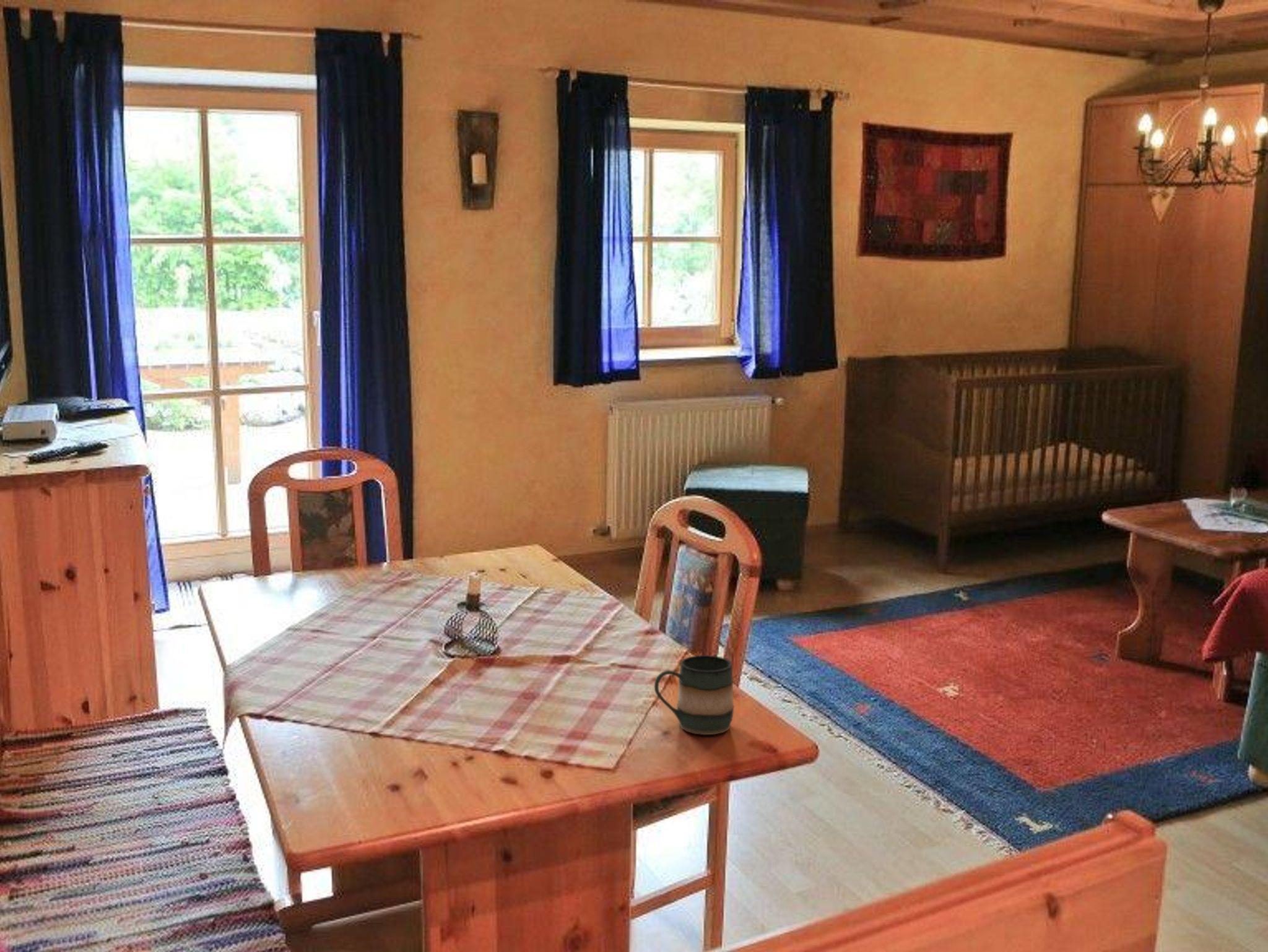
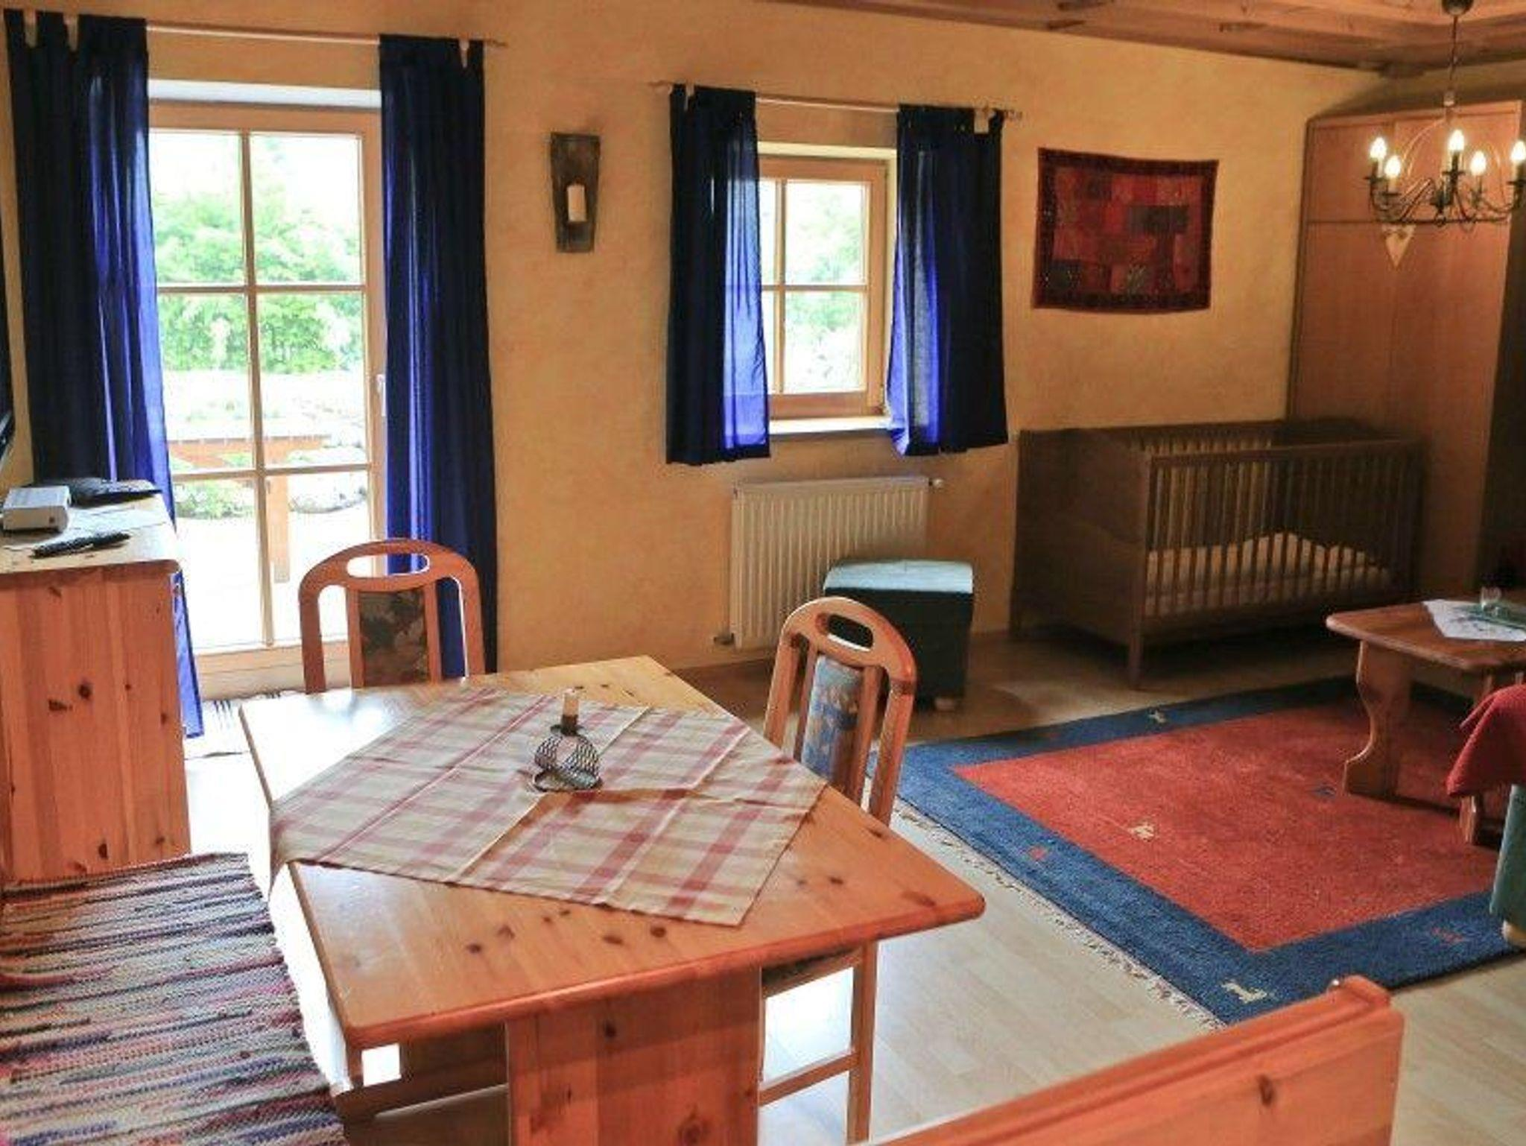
- mug (693, 695)
